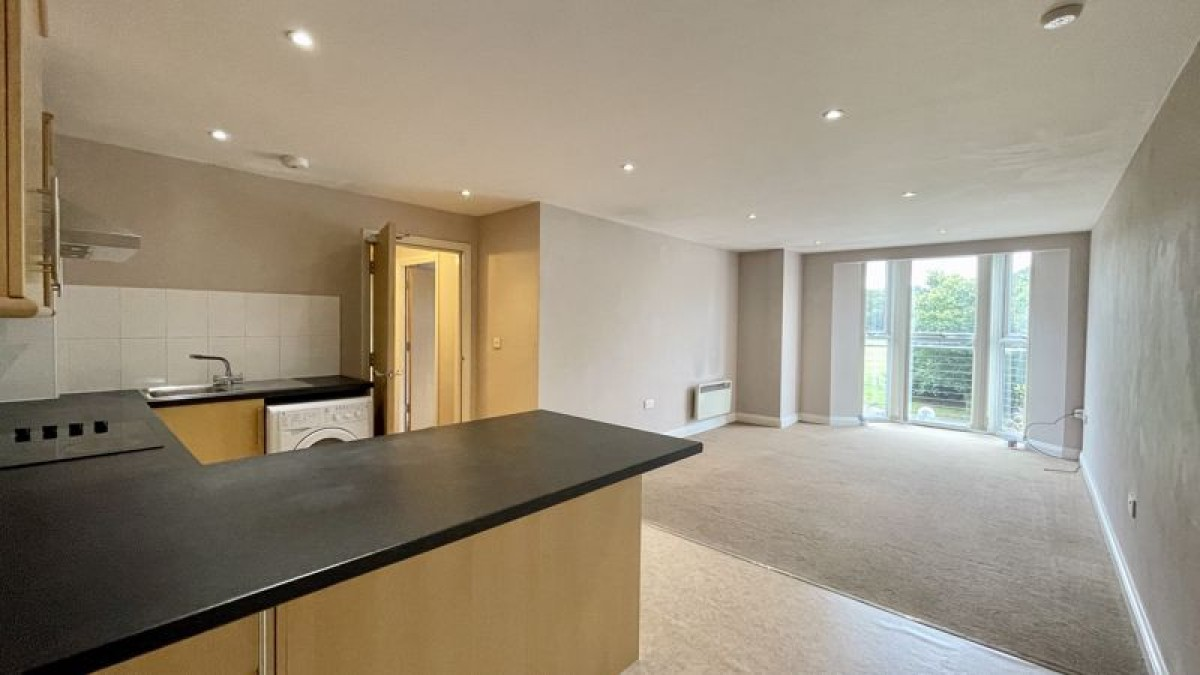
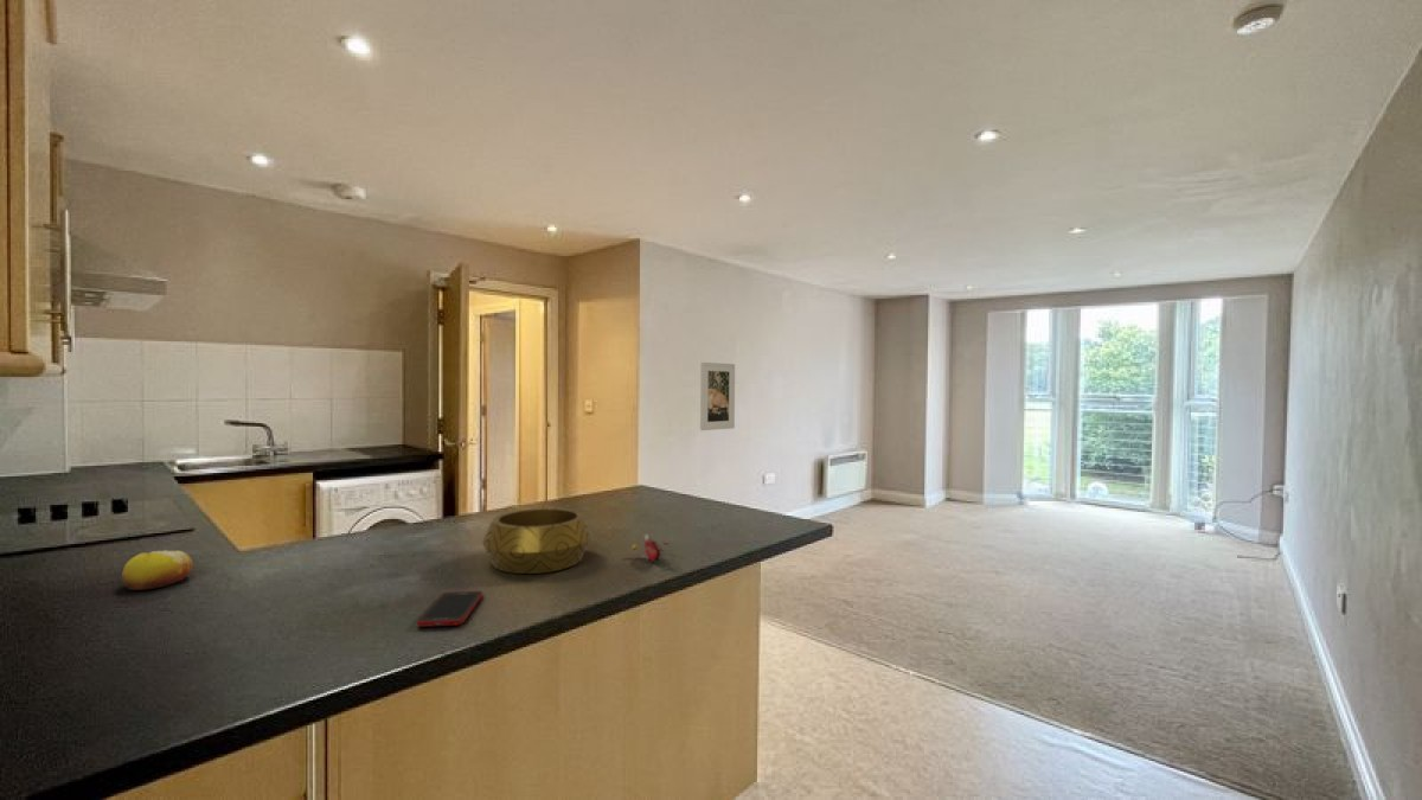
+ fruit (159, 565)
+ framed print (718, 396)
+ flower (655, 548)
+ cell phone (451, 607)
+ decorative bowl (538, 538)
